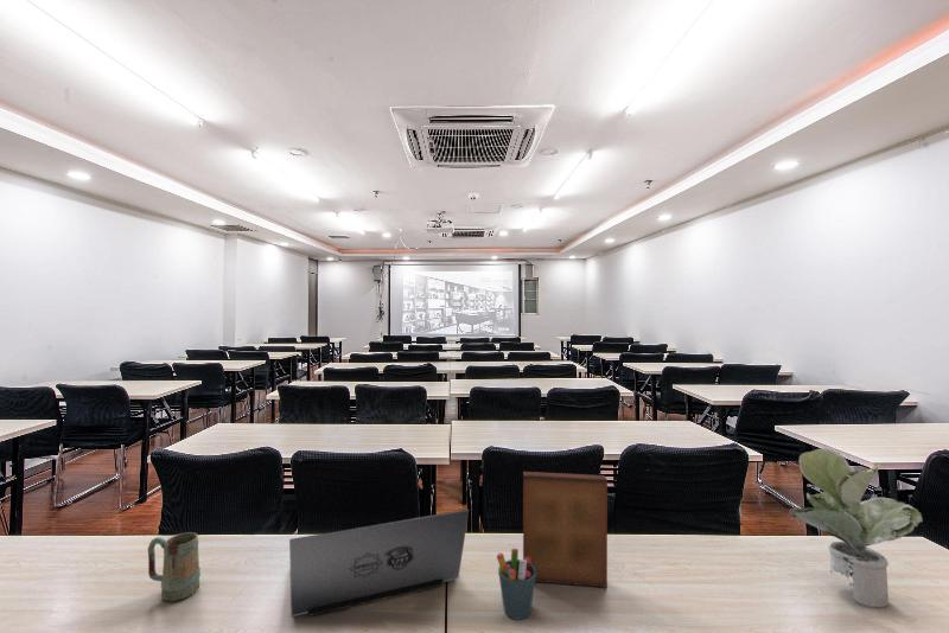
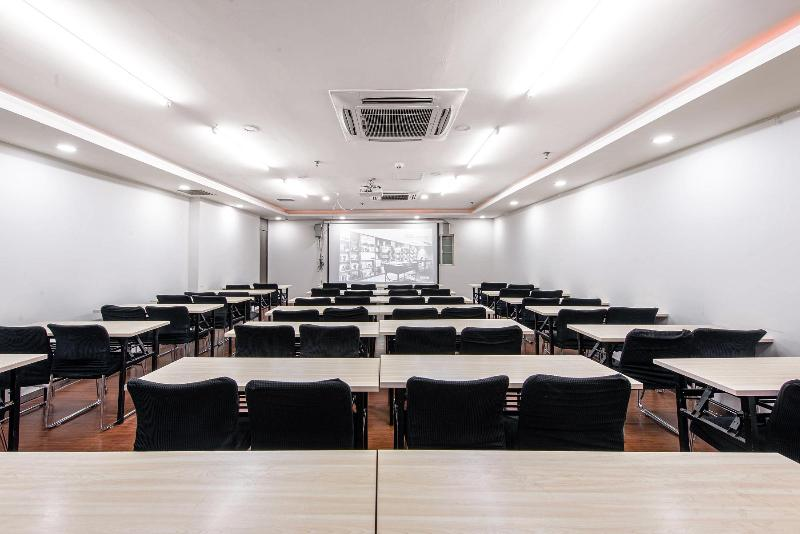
- pen holder (516, 578)
- potted plant (845, 517)
- mug (173, 564)
- book (563, 528)
- laptop (376, 539)
